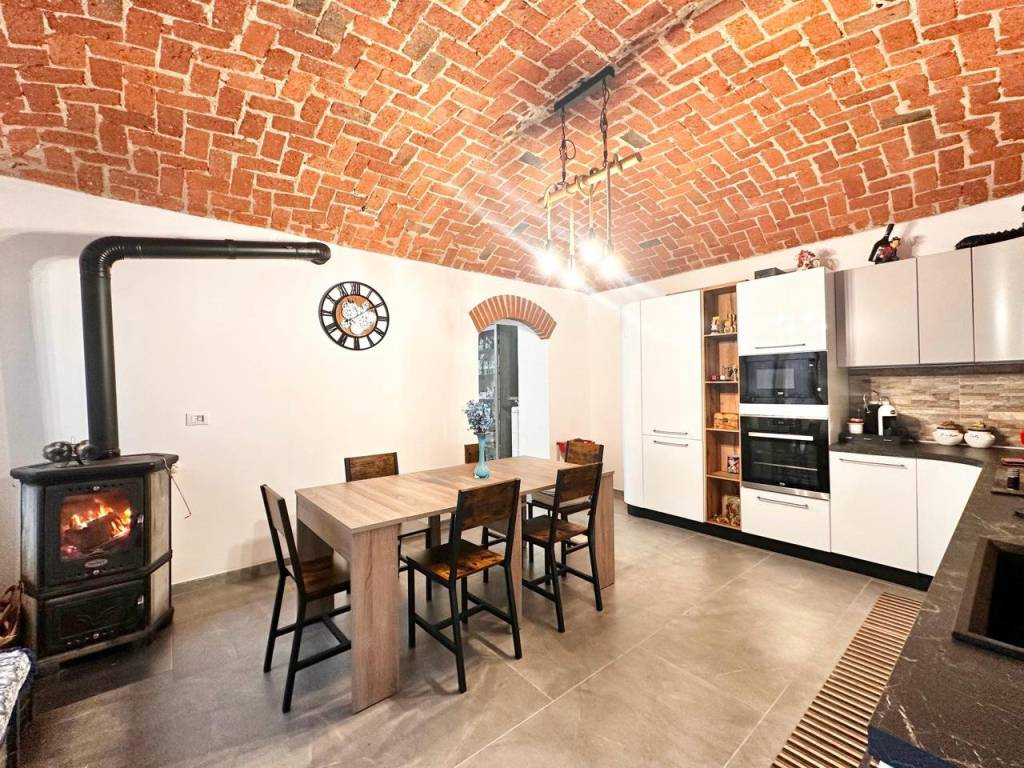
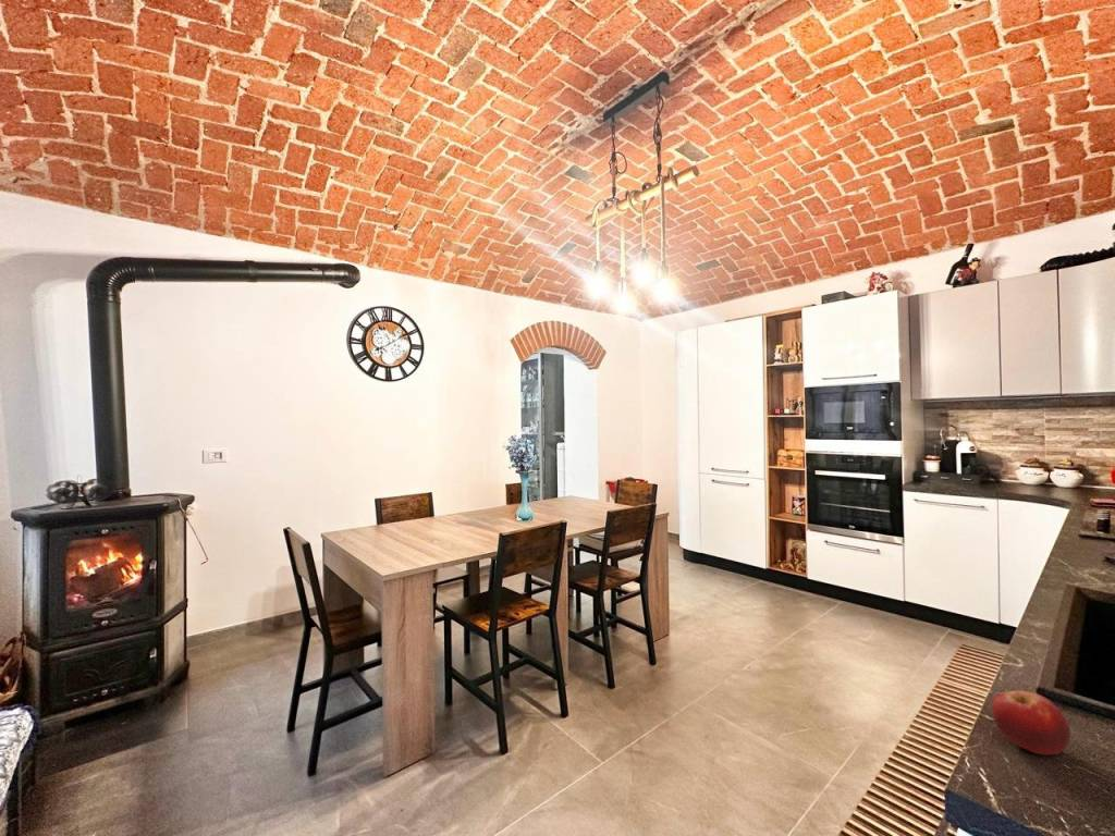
+ fruit (1029, 720)
